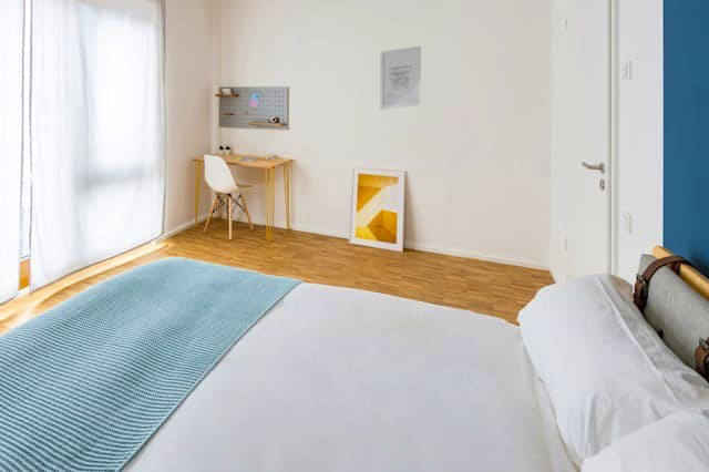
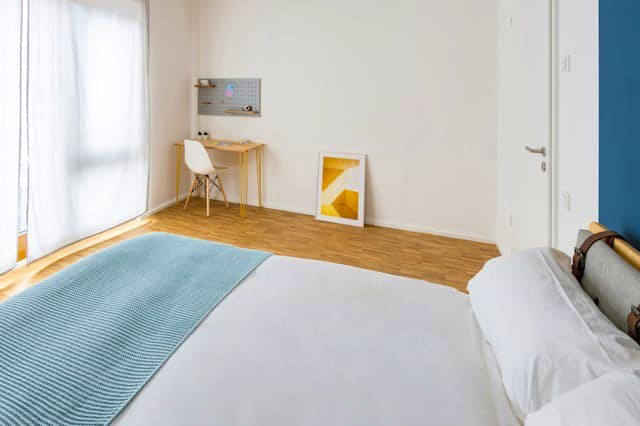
- wall art (400, 78)
